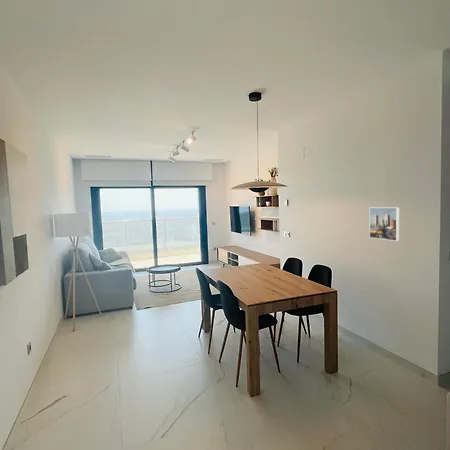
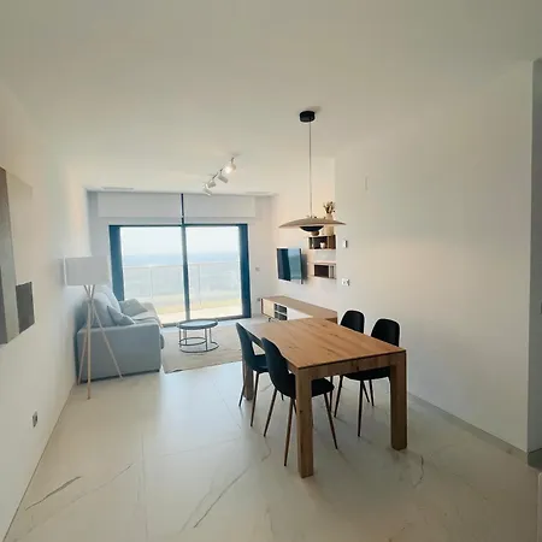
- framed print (383, 223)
